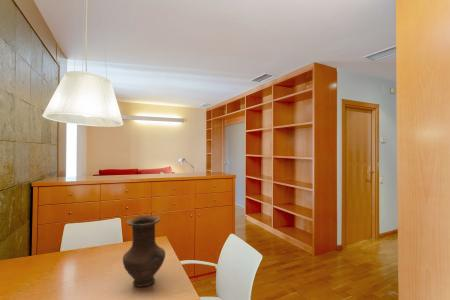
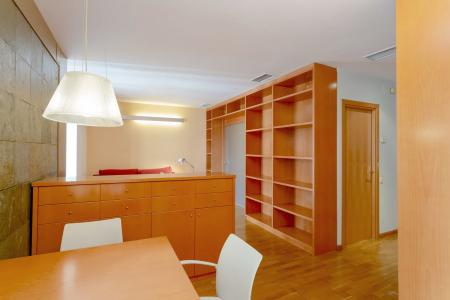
- vase (144, 250)
